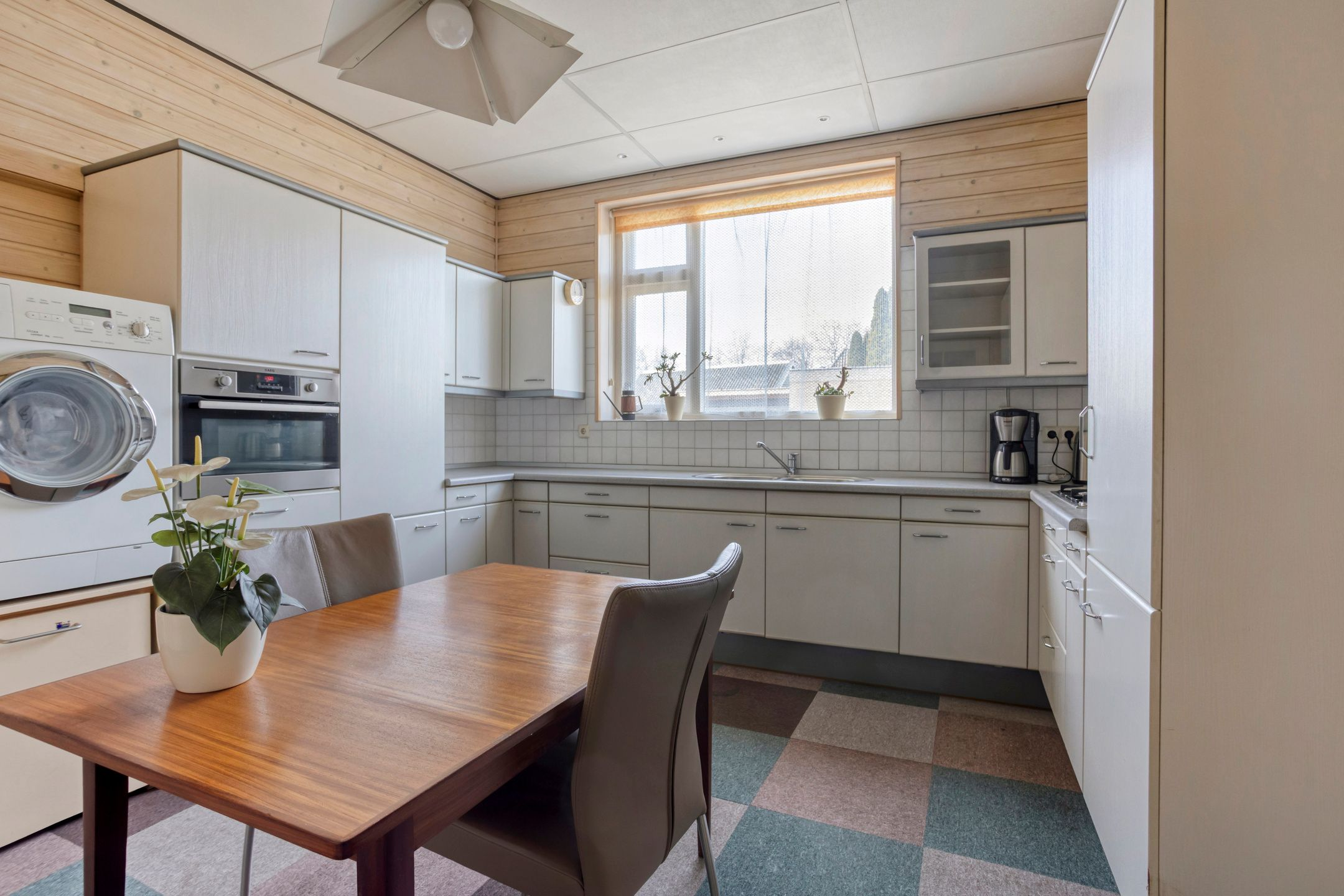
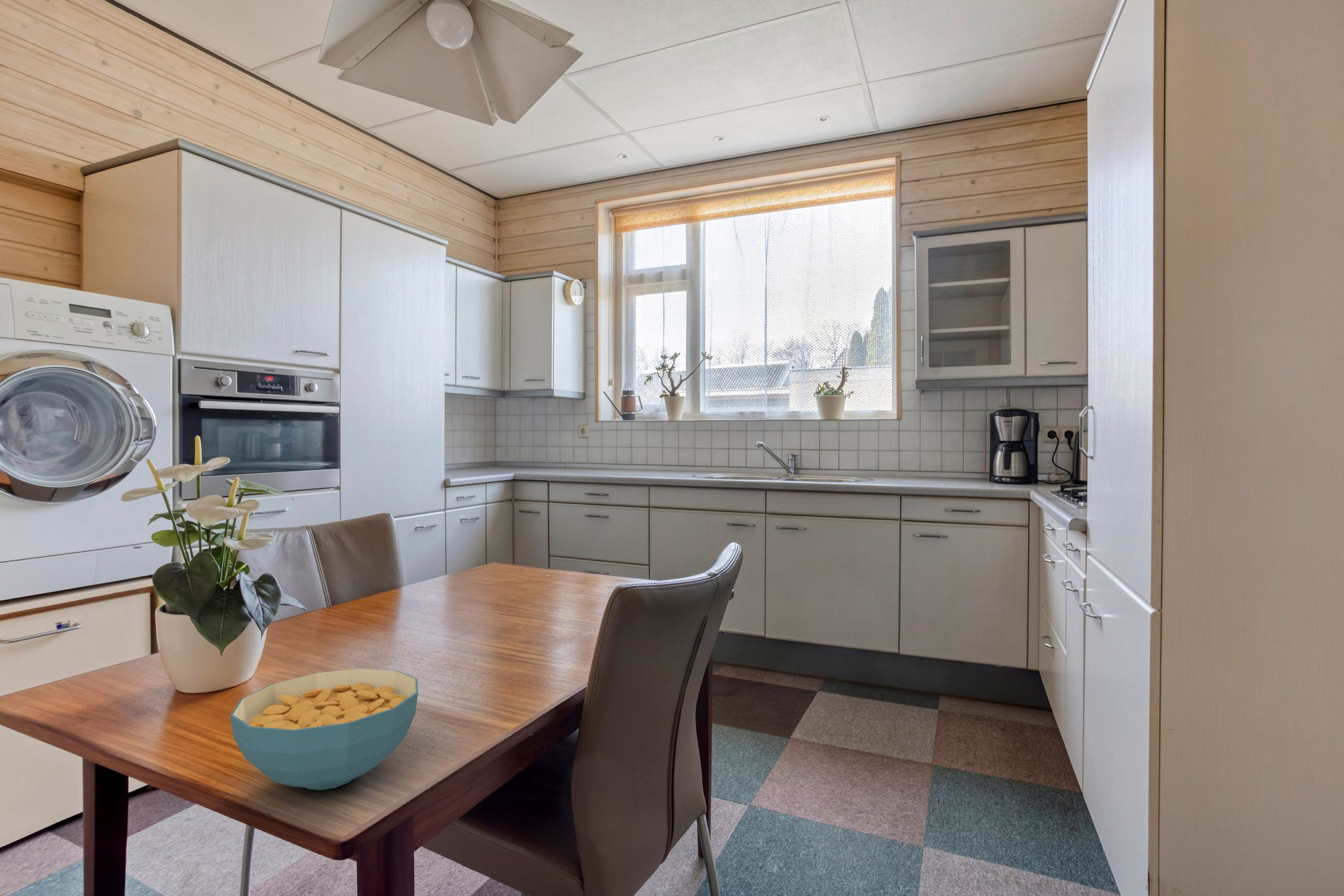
+ cereal bowl (330, 736)
